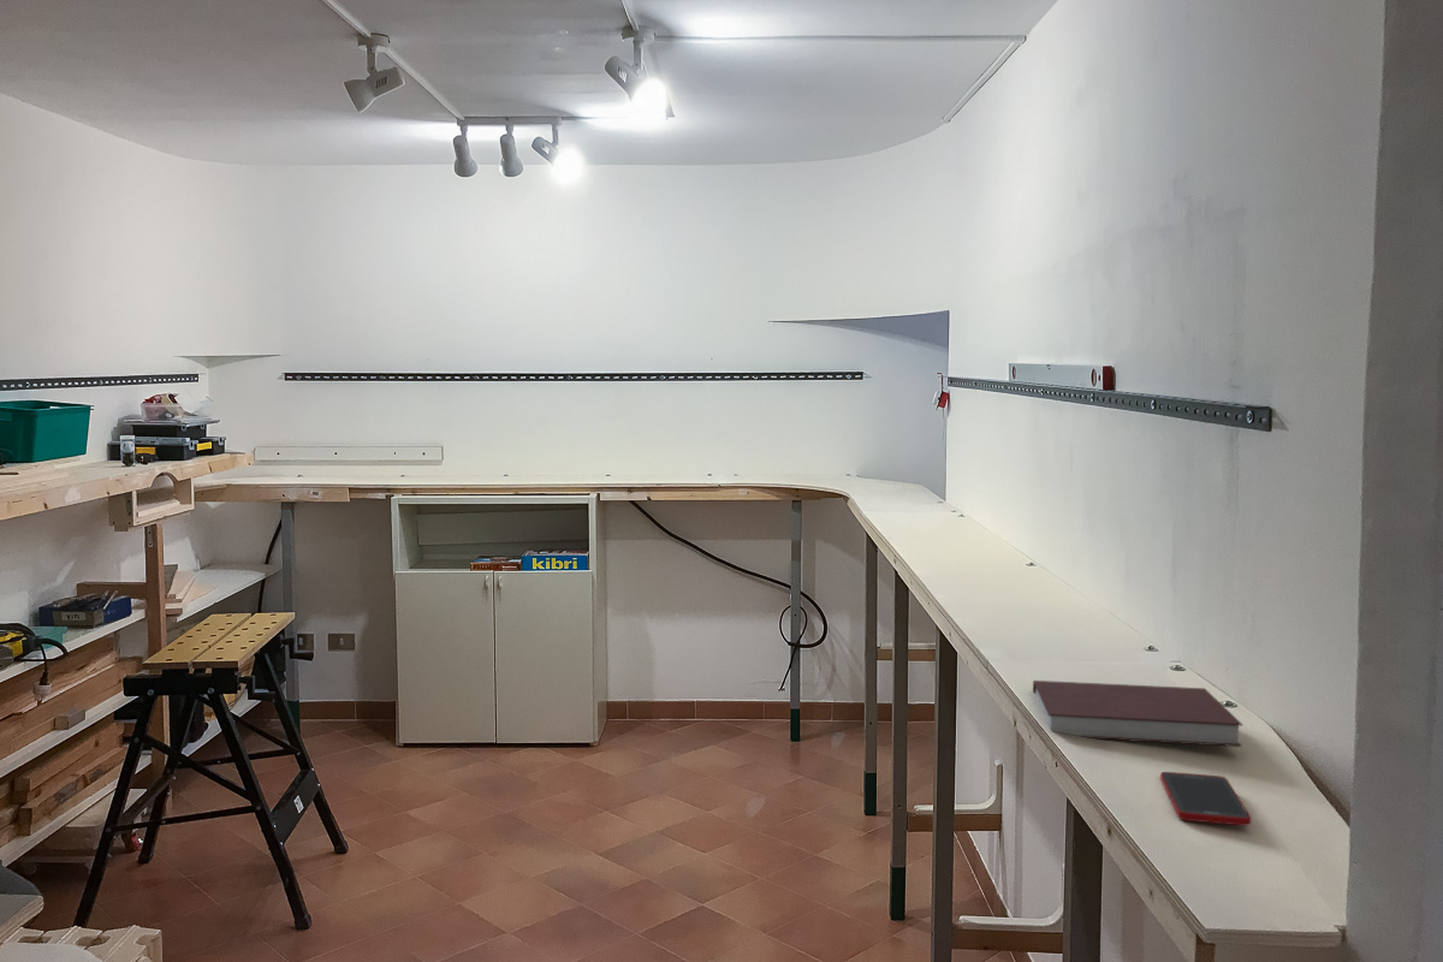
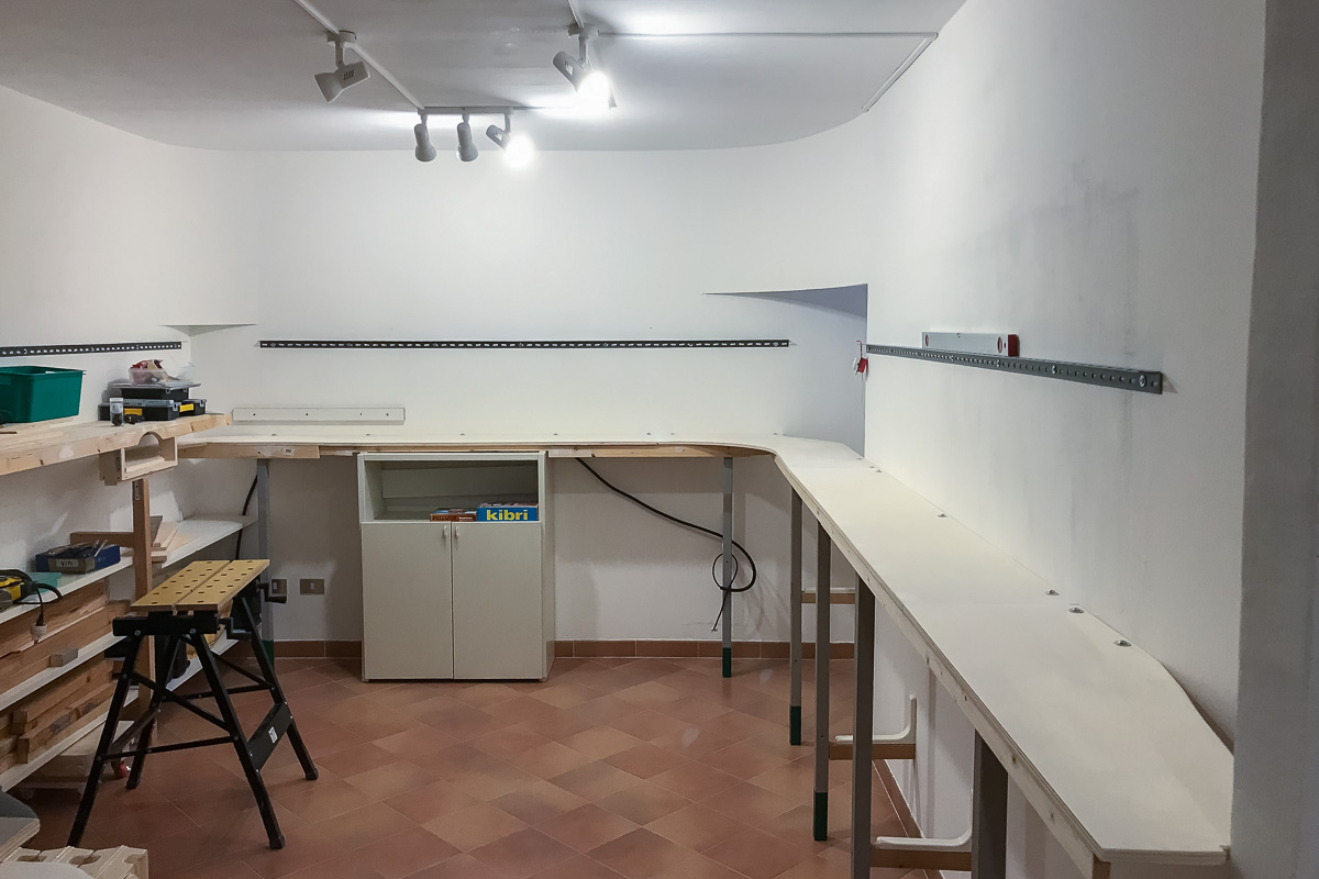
- cell phone (1202, 797)
- notebook (1129, 711)
